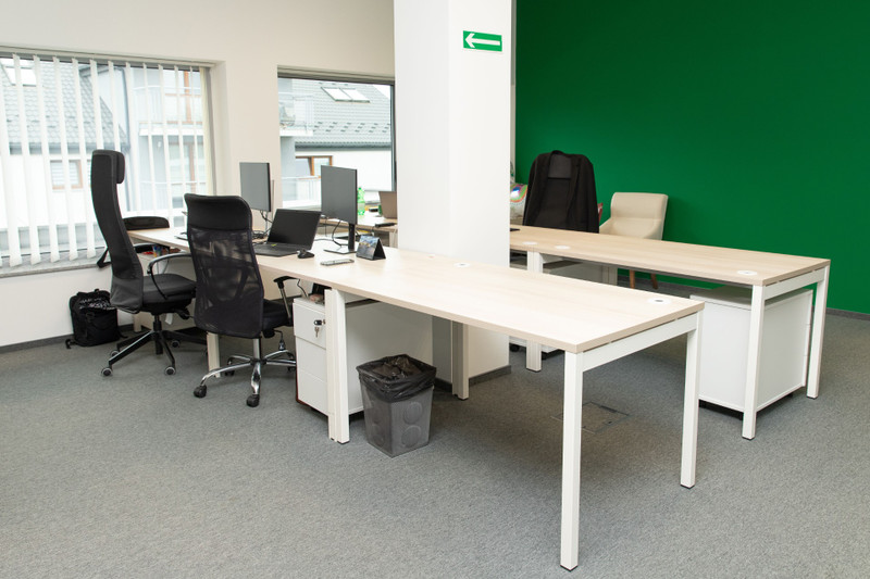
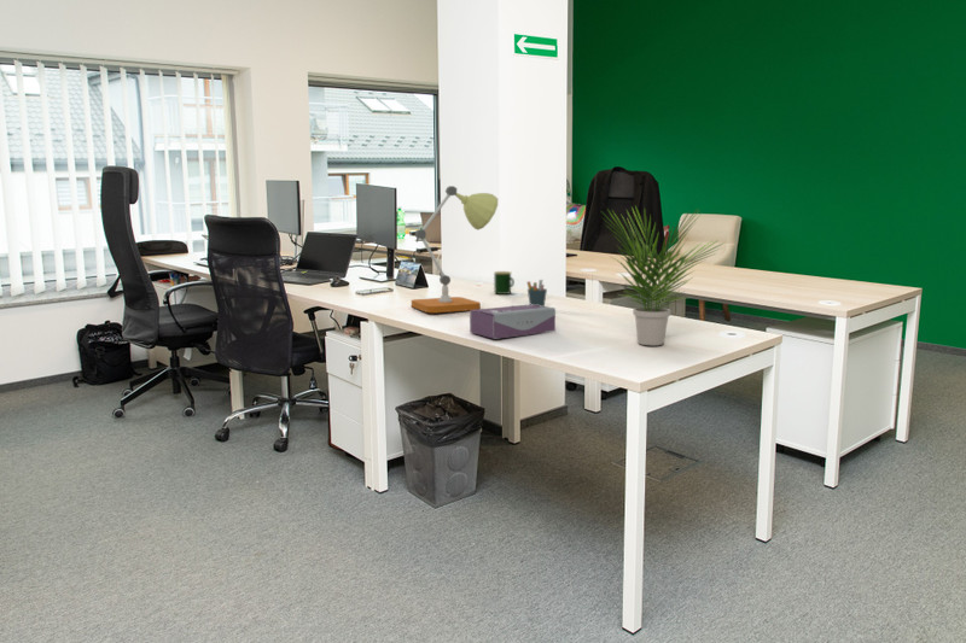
+ tissue box (512, 320)
+ potted plant (651, 275)
+ mug (505, 282)
+ pen holder (536, 293)
+ desk lamp (437, 262)
